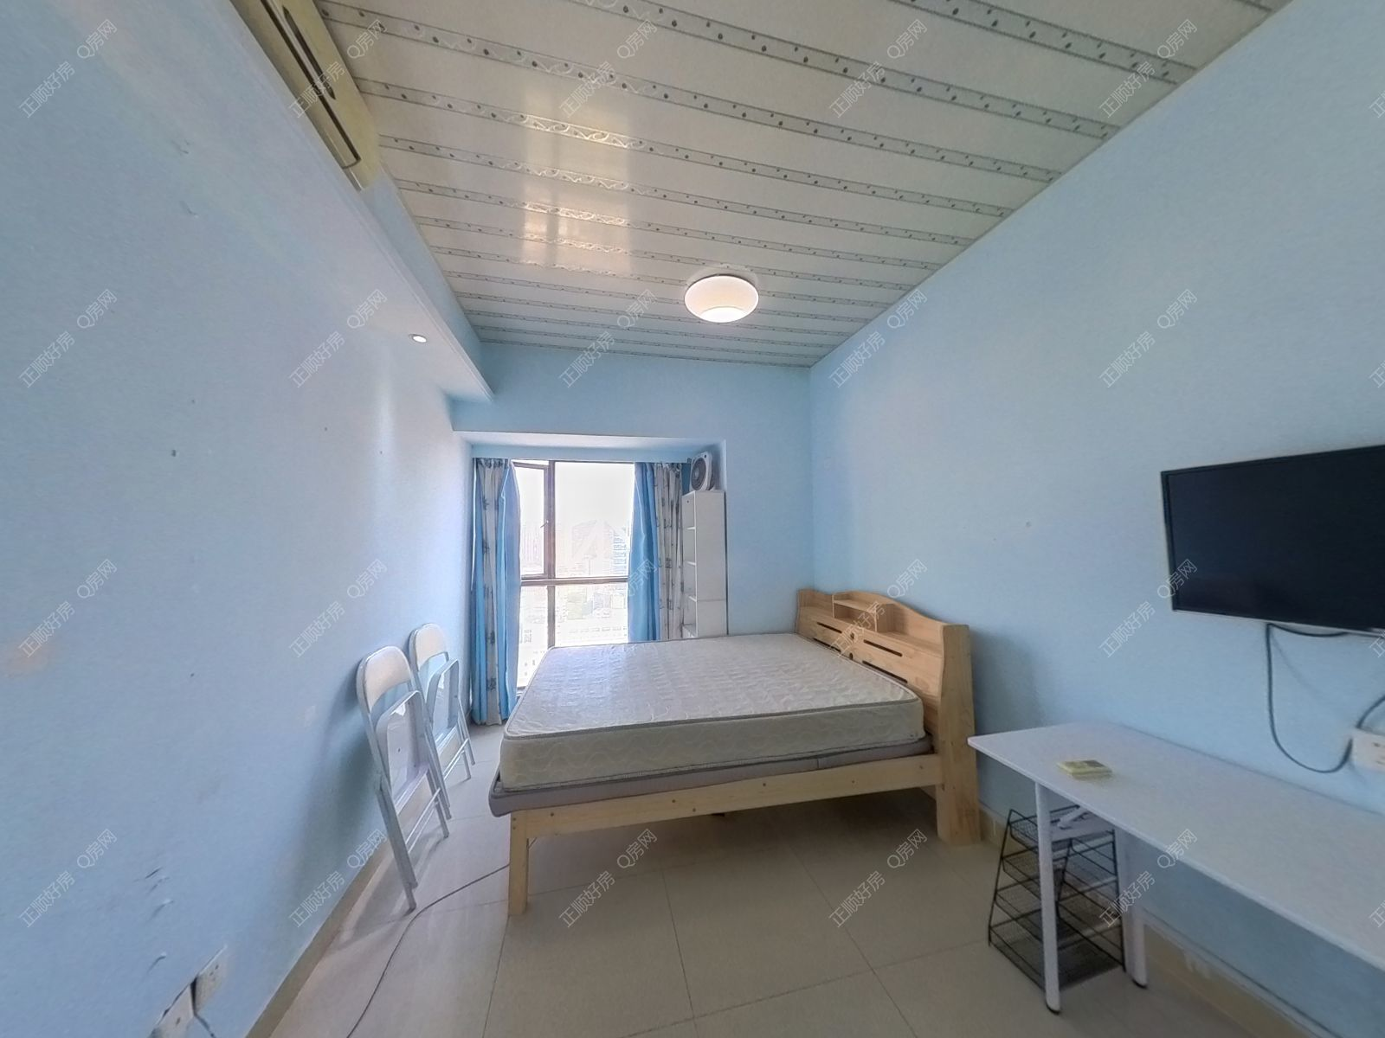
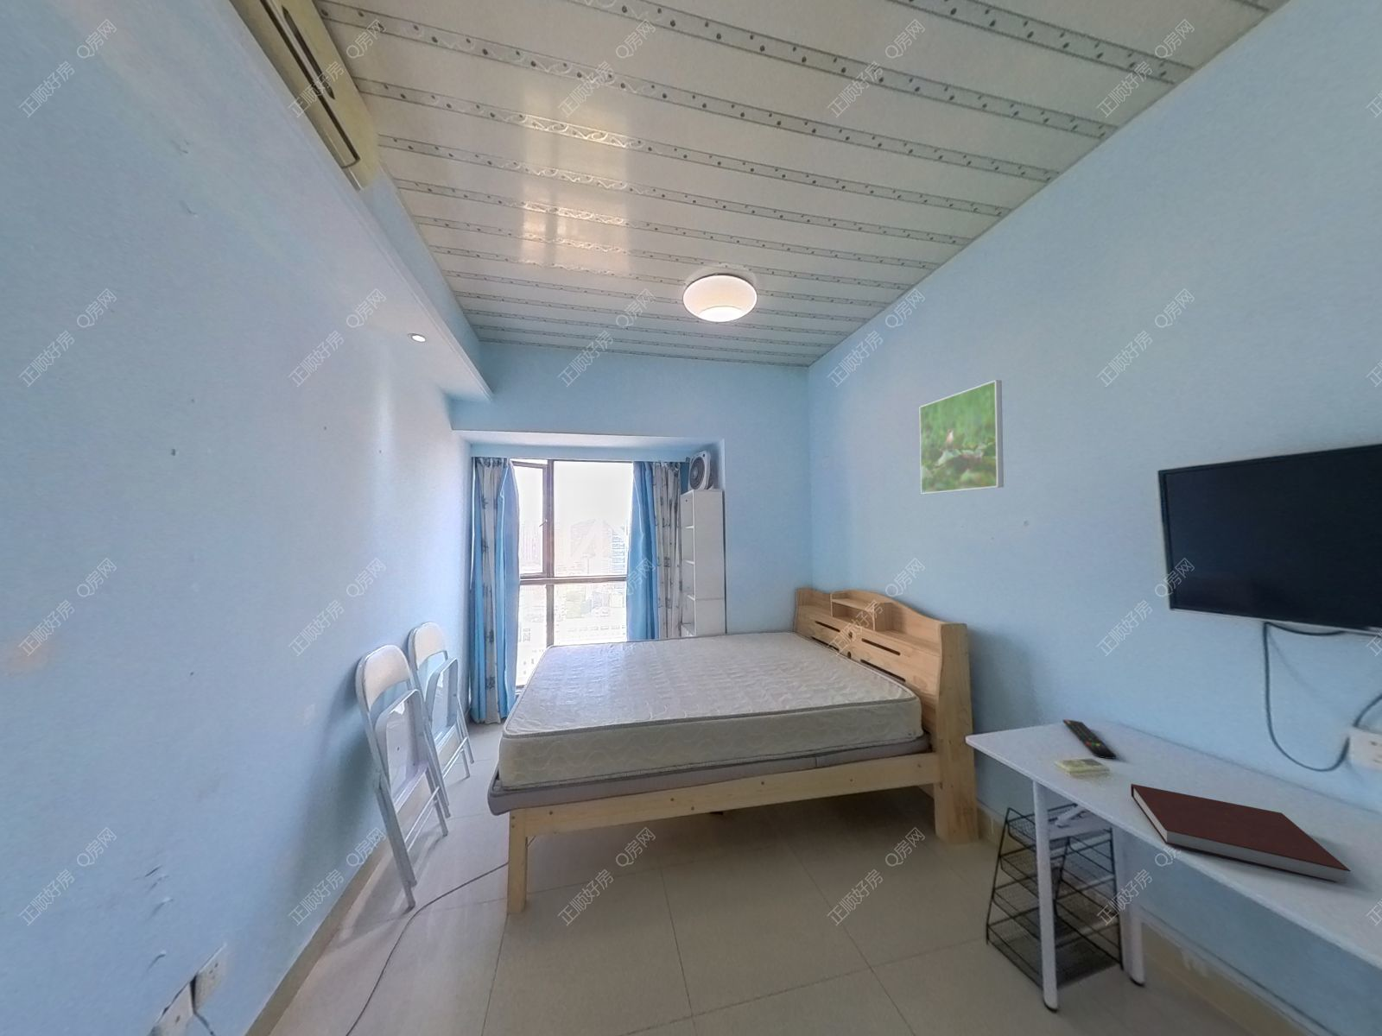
+ notebook (1225, 827)
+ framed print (957, 442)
+ remote control (1087, 738)
